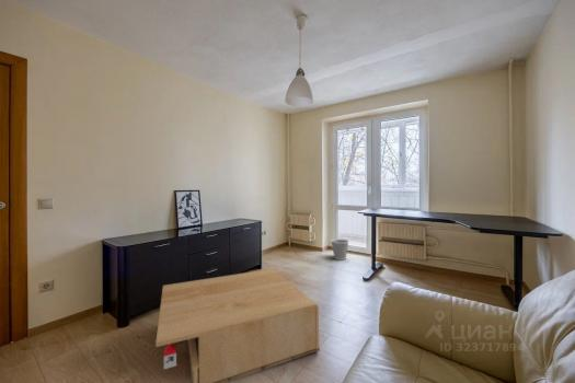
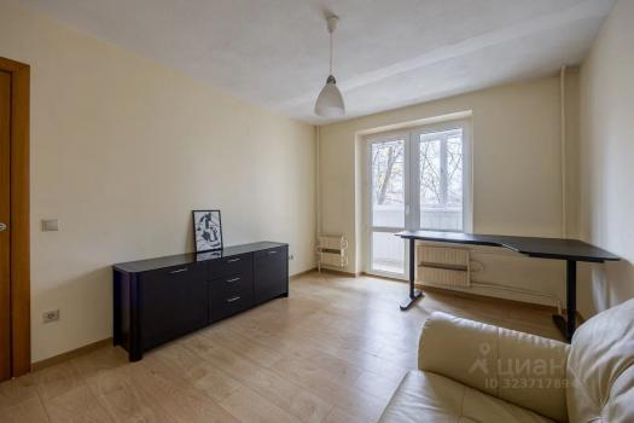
- coffee table (233, 314)
- wastebasket (340, 248)
